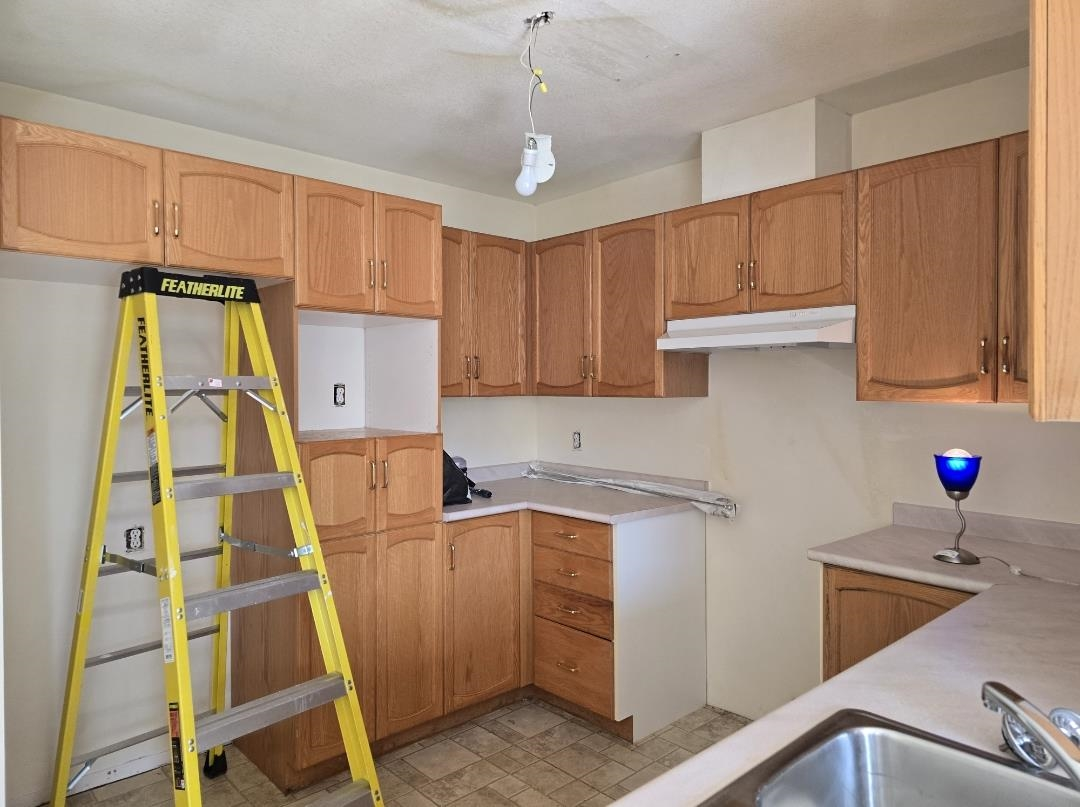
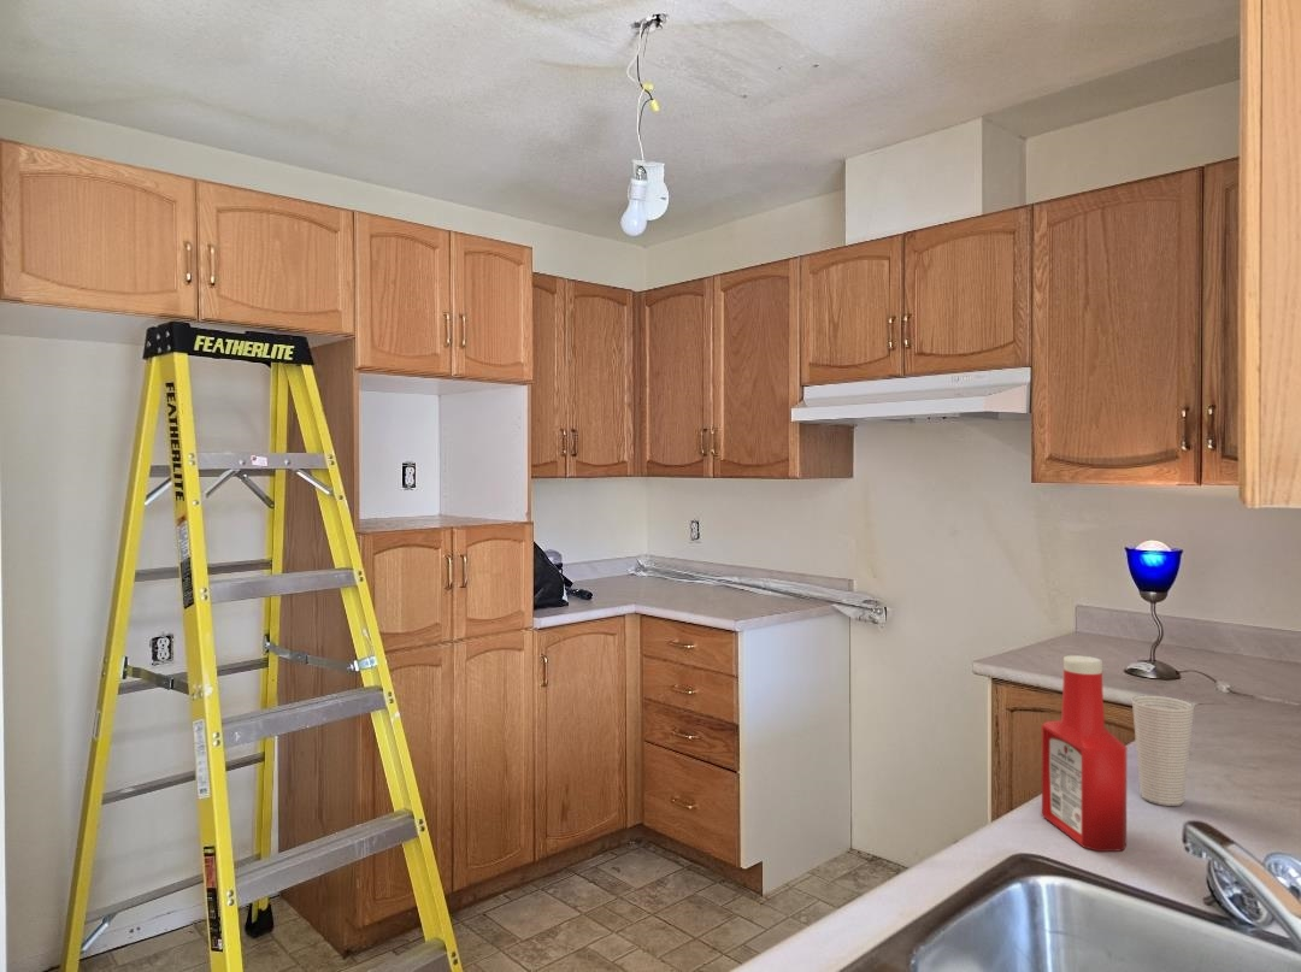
+ soap bottle (1082, 744)
+ cup (1161, 750)
